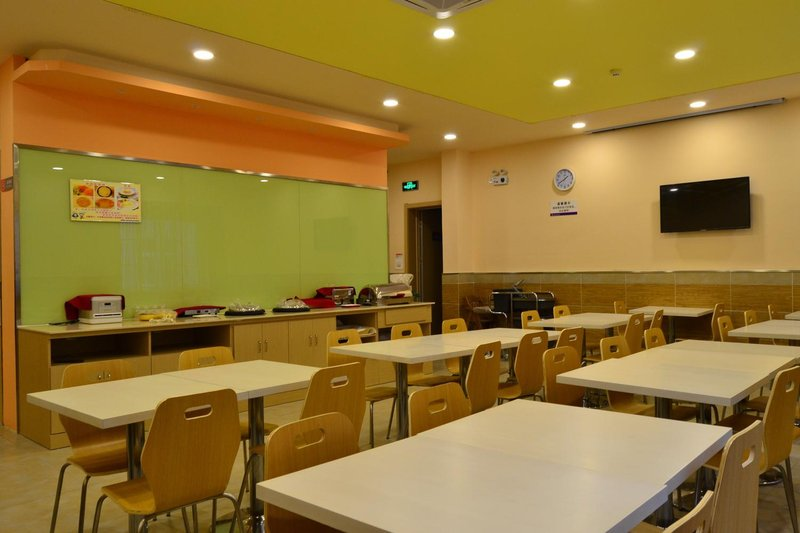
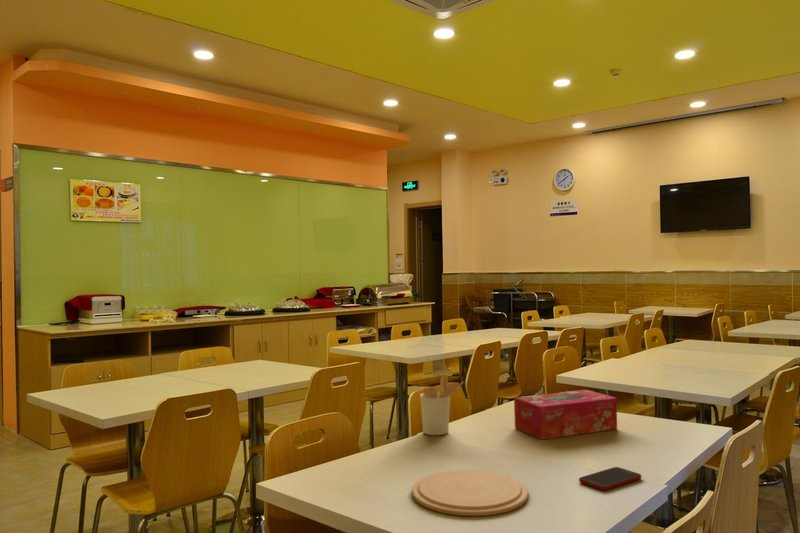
+ plate (469, 489)
+ cell phone (610, 478)
+ utensil holder (441, 405)
+ tissue box (565, 412)
